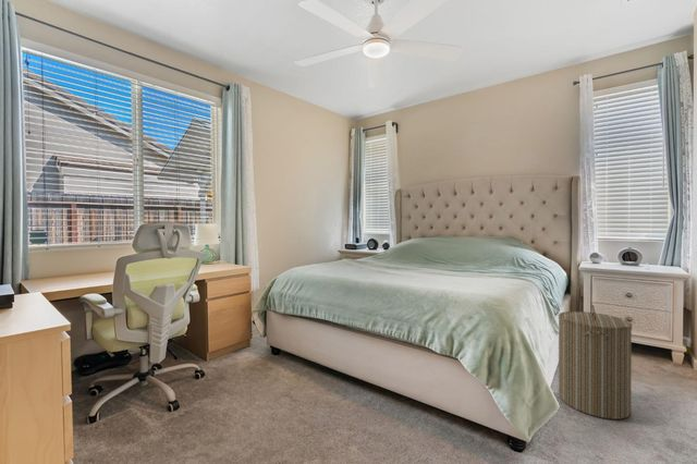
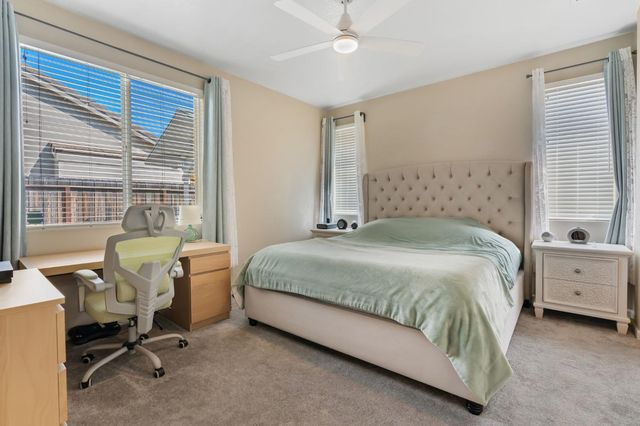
- laundry hamper (592, 354)
